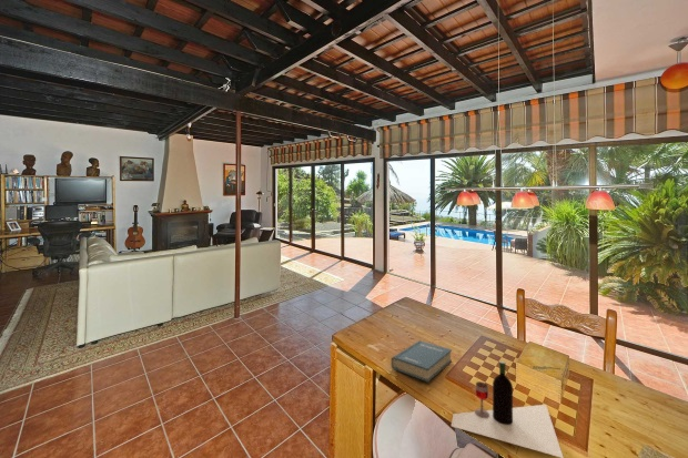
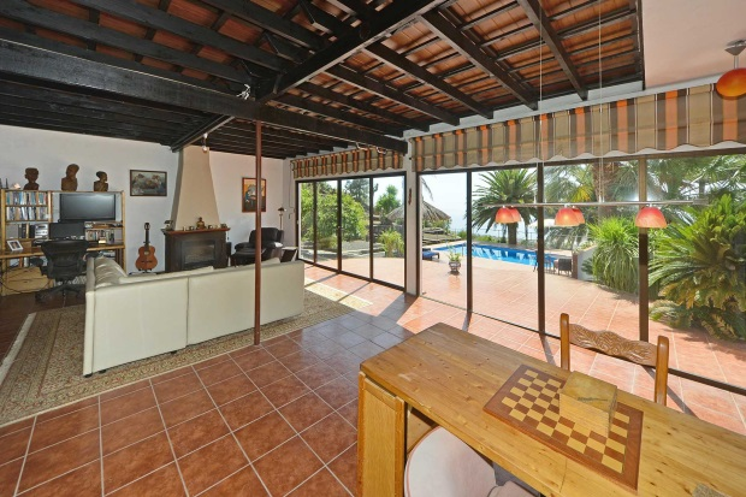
- hardback book (422, 358)
- wine bottle (500, 385)
